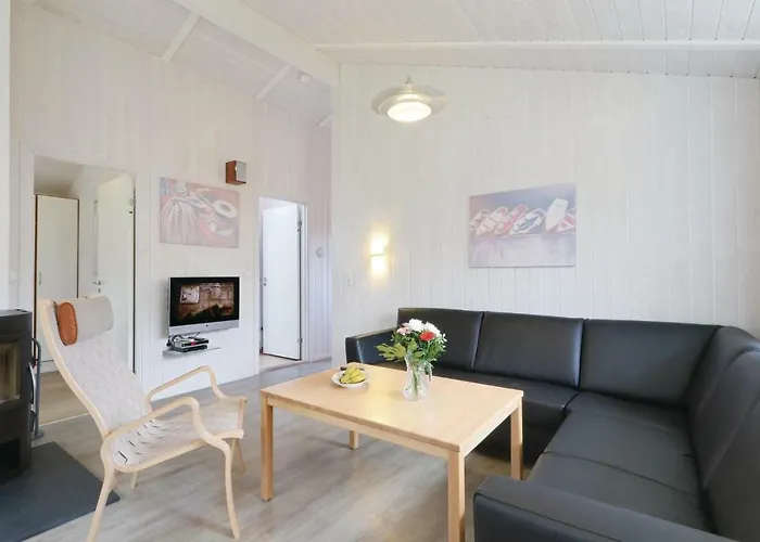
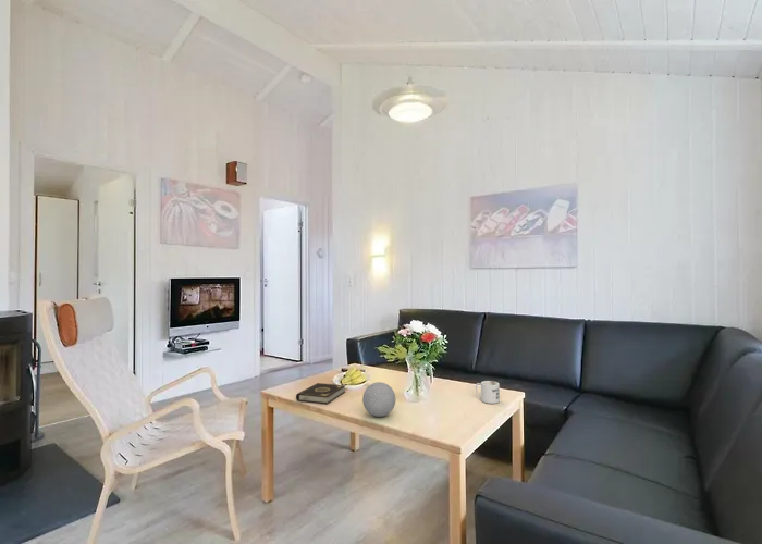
+ book (321, 392)
+ decorative ball (379, 398)
+ mug (487, 391)
